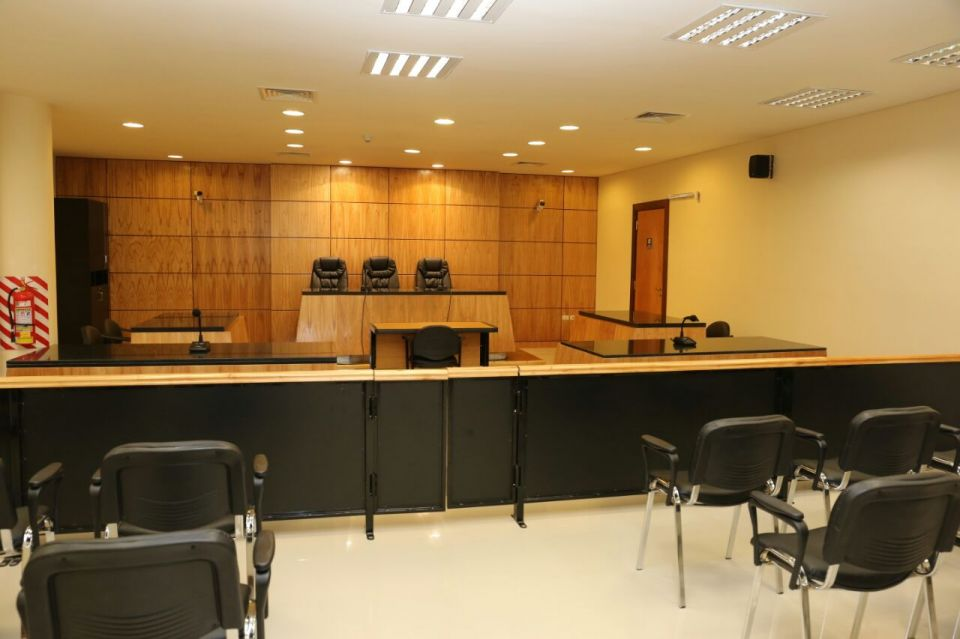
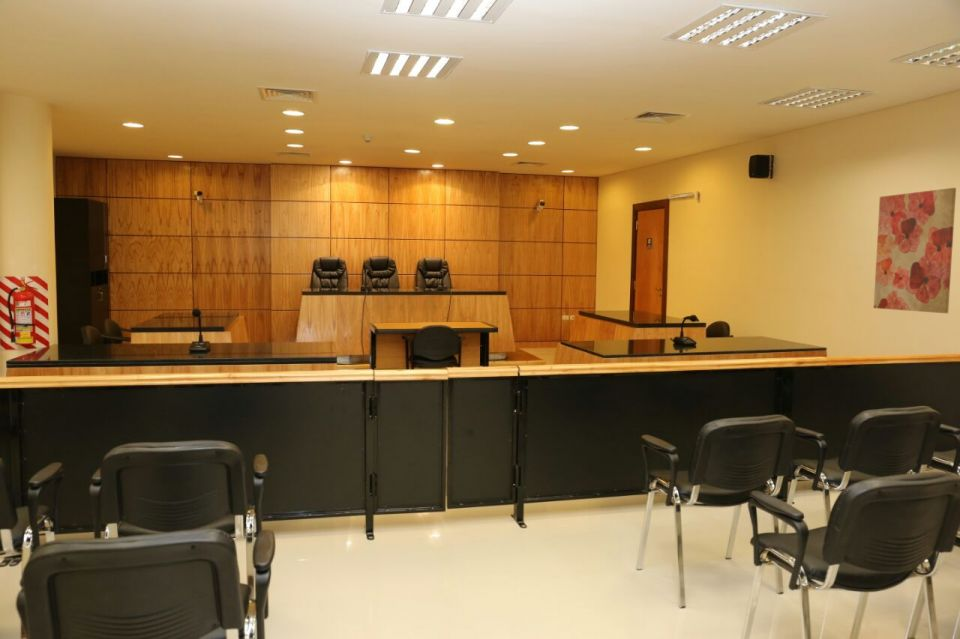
+ wall art (912, 251)
